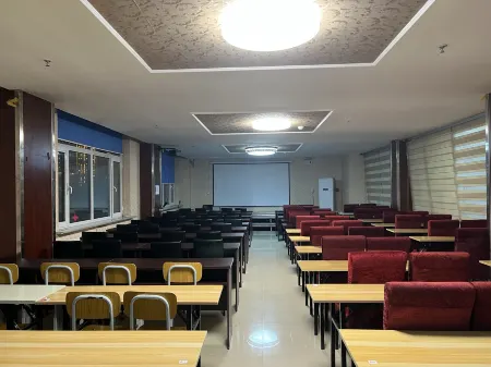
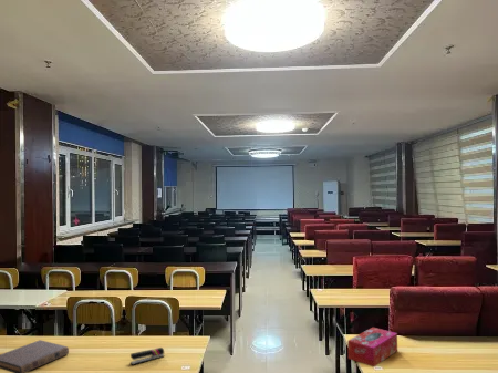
+ tissue box (373, 345)
+ stapler (147, 354)
+ book (31, 355)
